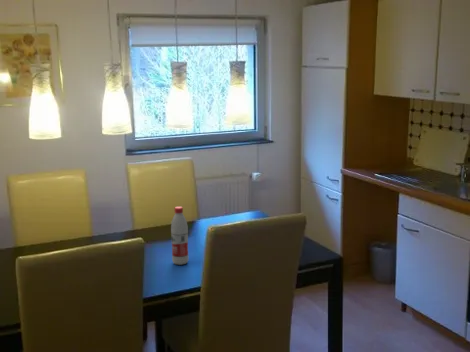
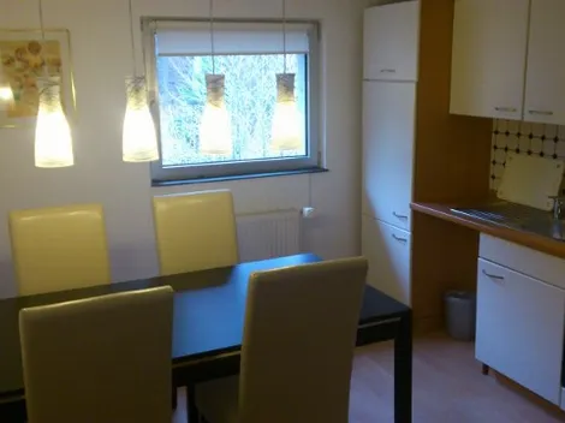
- water bottle (179, 235)
